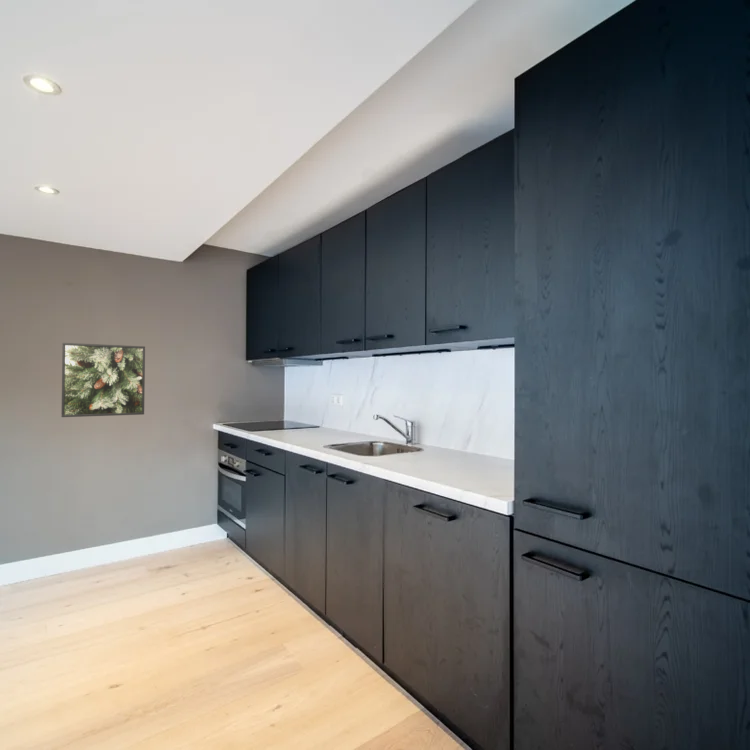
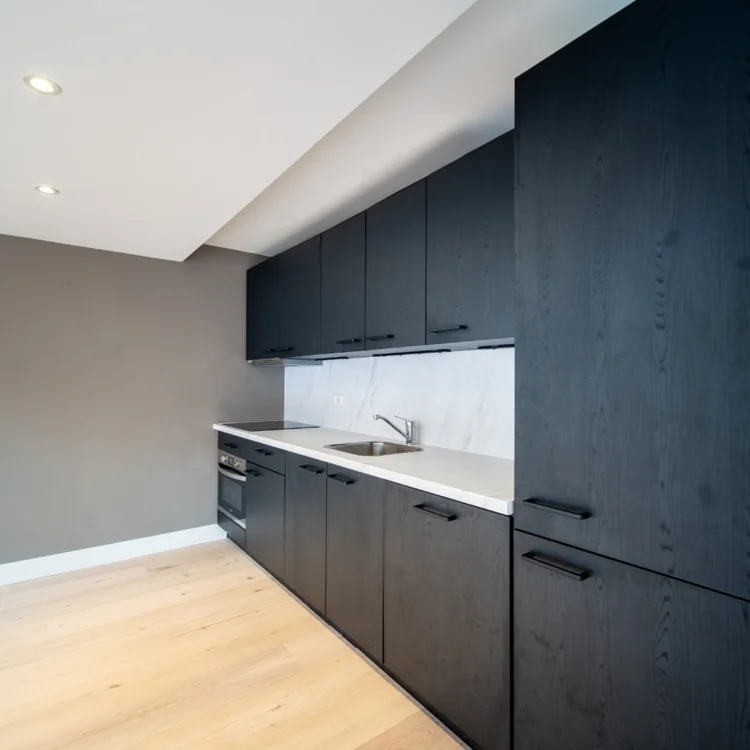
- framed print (105, 380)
